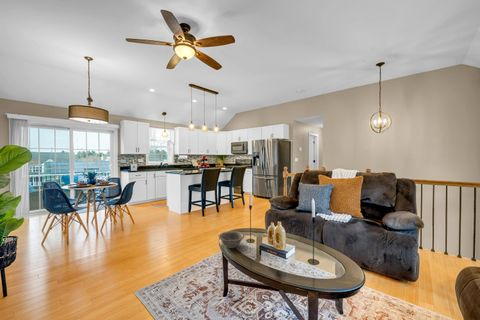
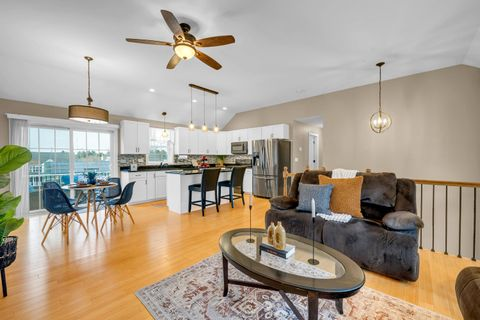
- decorative bowl (231, 240)
